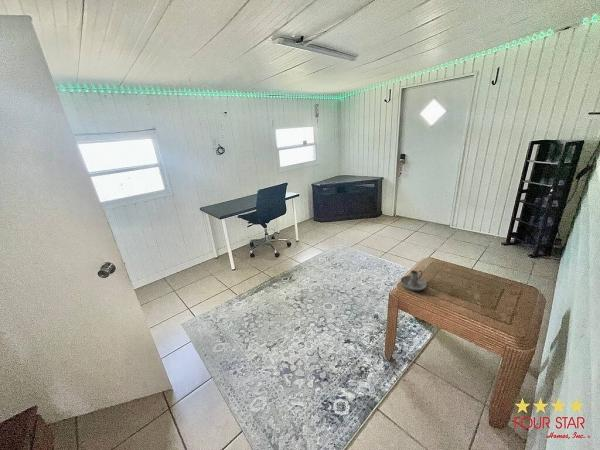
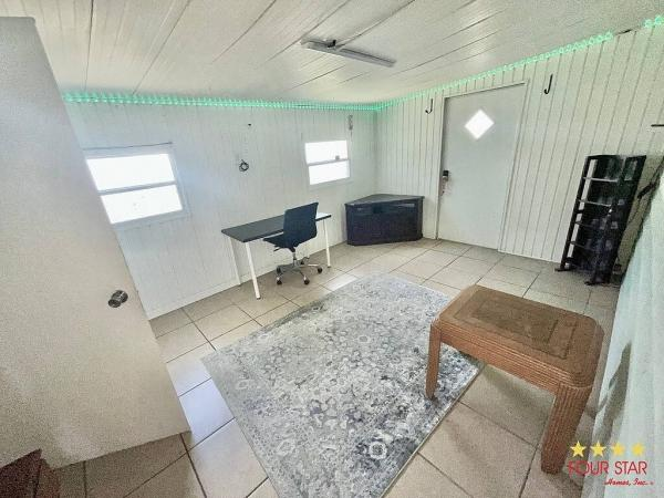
- candle holder (415, 277)
